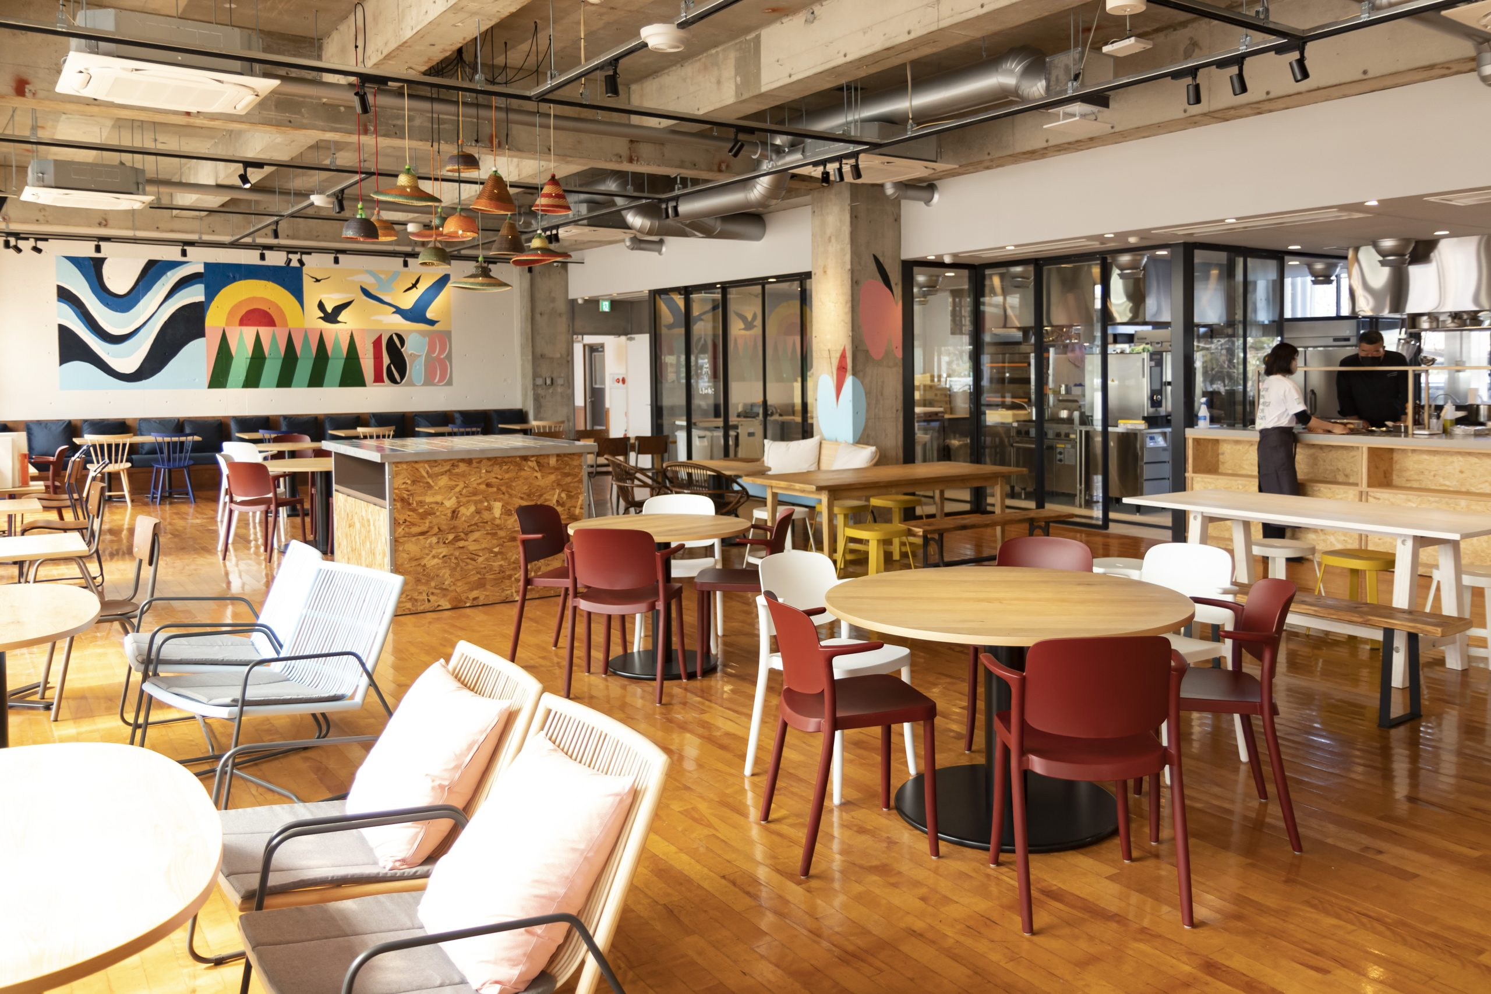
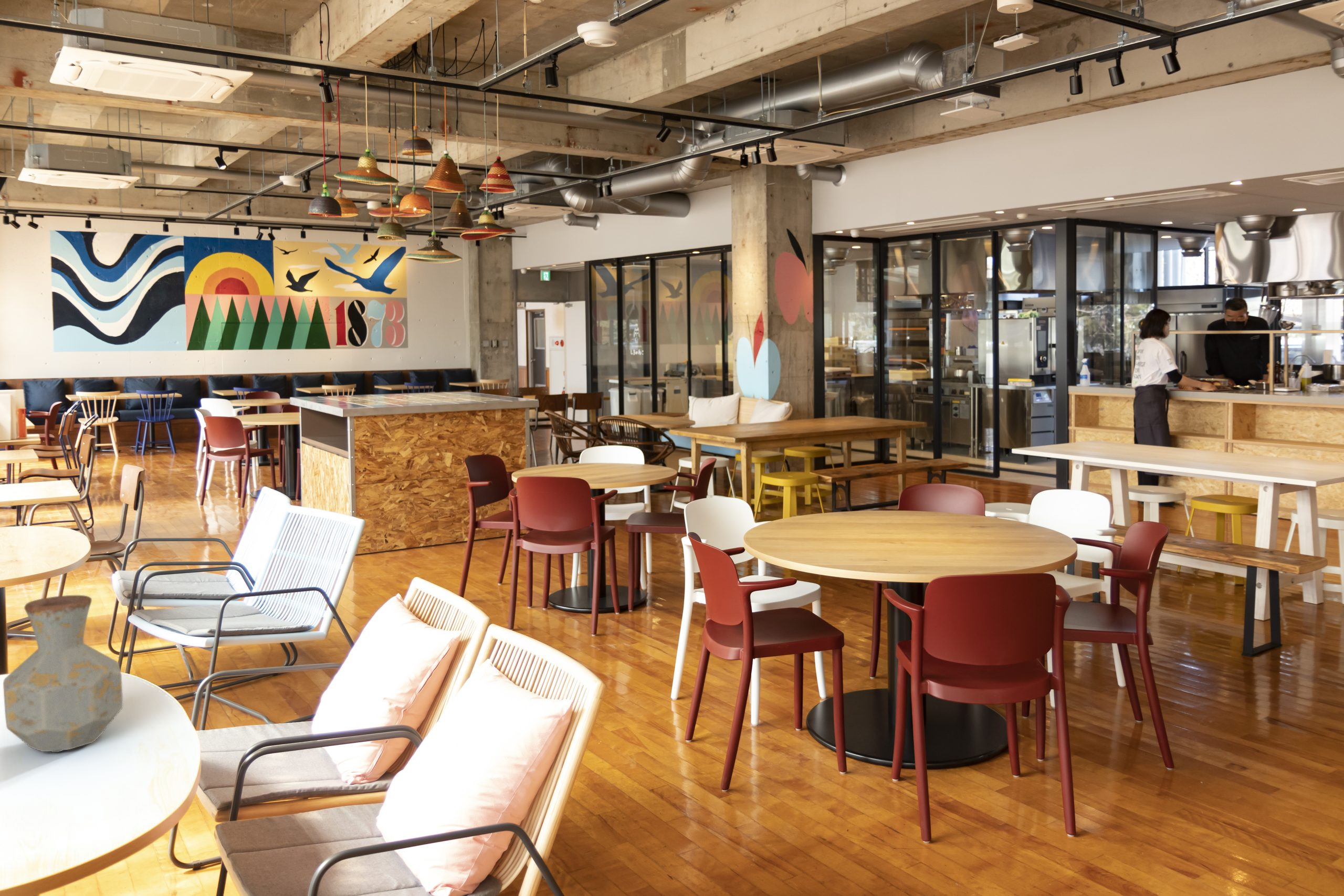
+ vase (62, 672)
